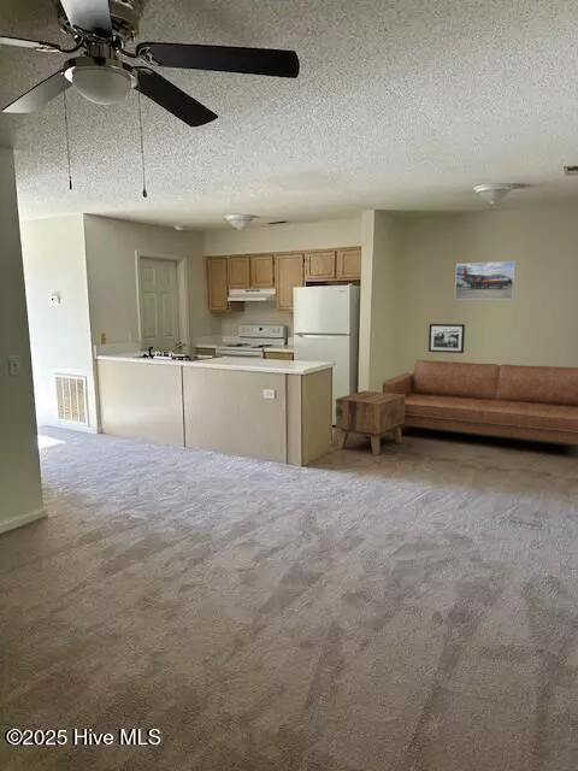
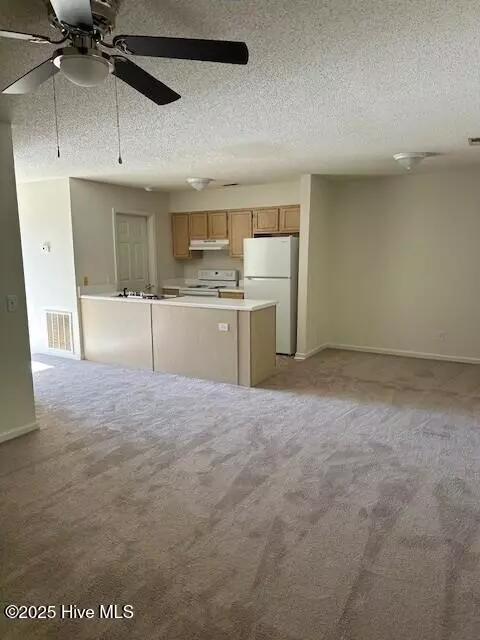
- sofa (494, 402)
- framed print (484, 281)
- picture frame (446, 337)
- side table (371, 420)
